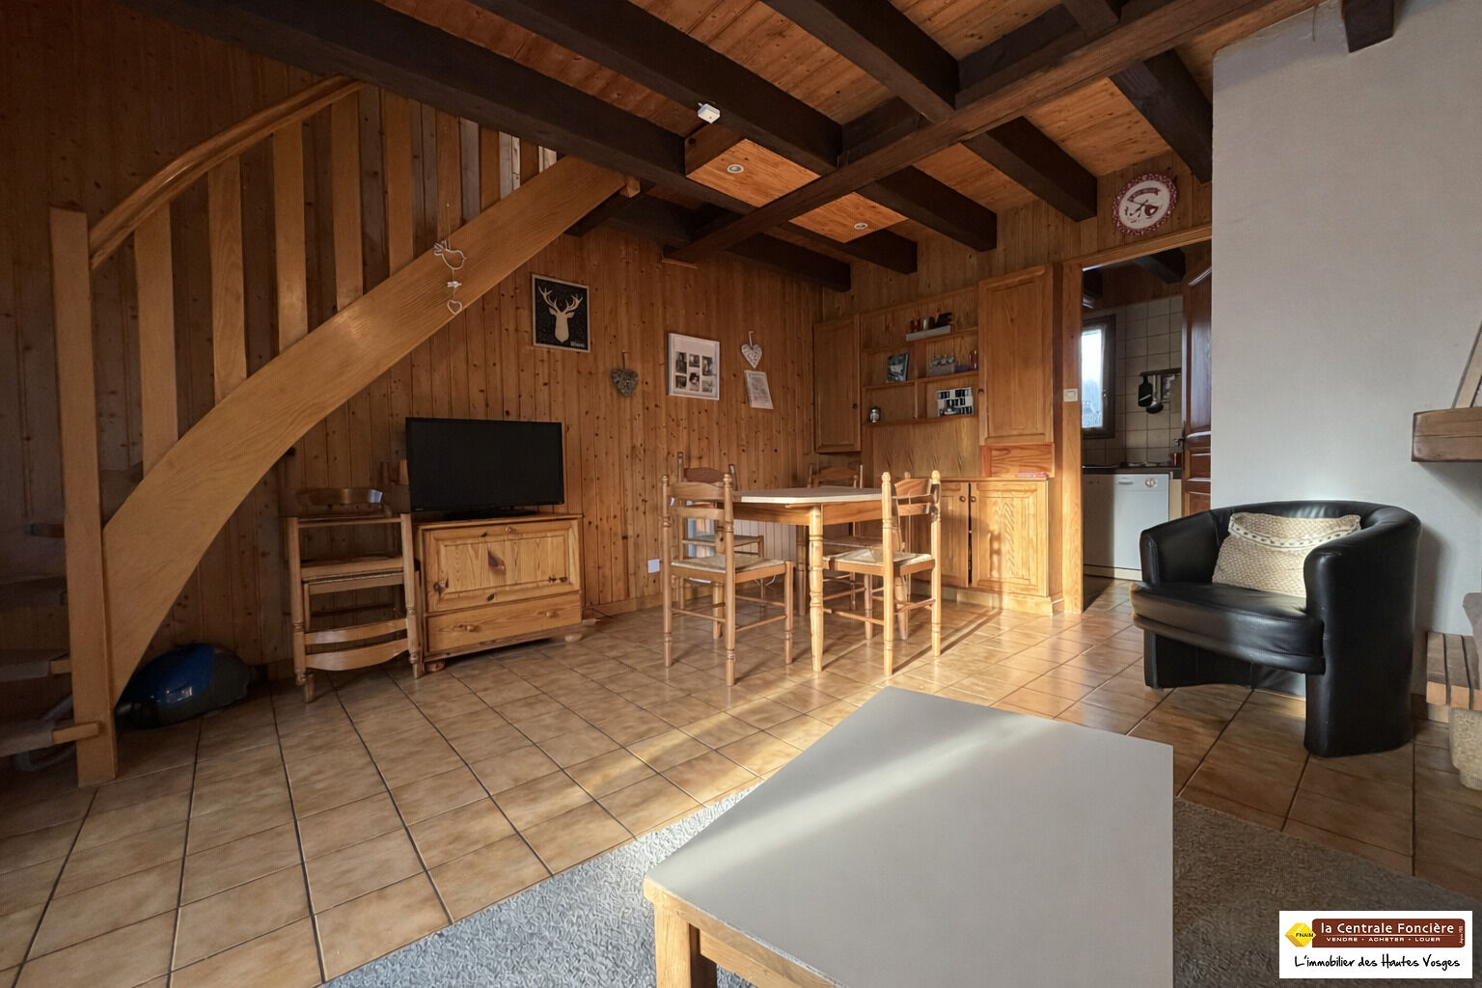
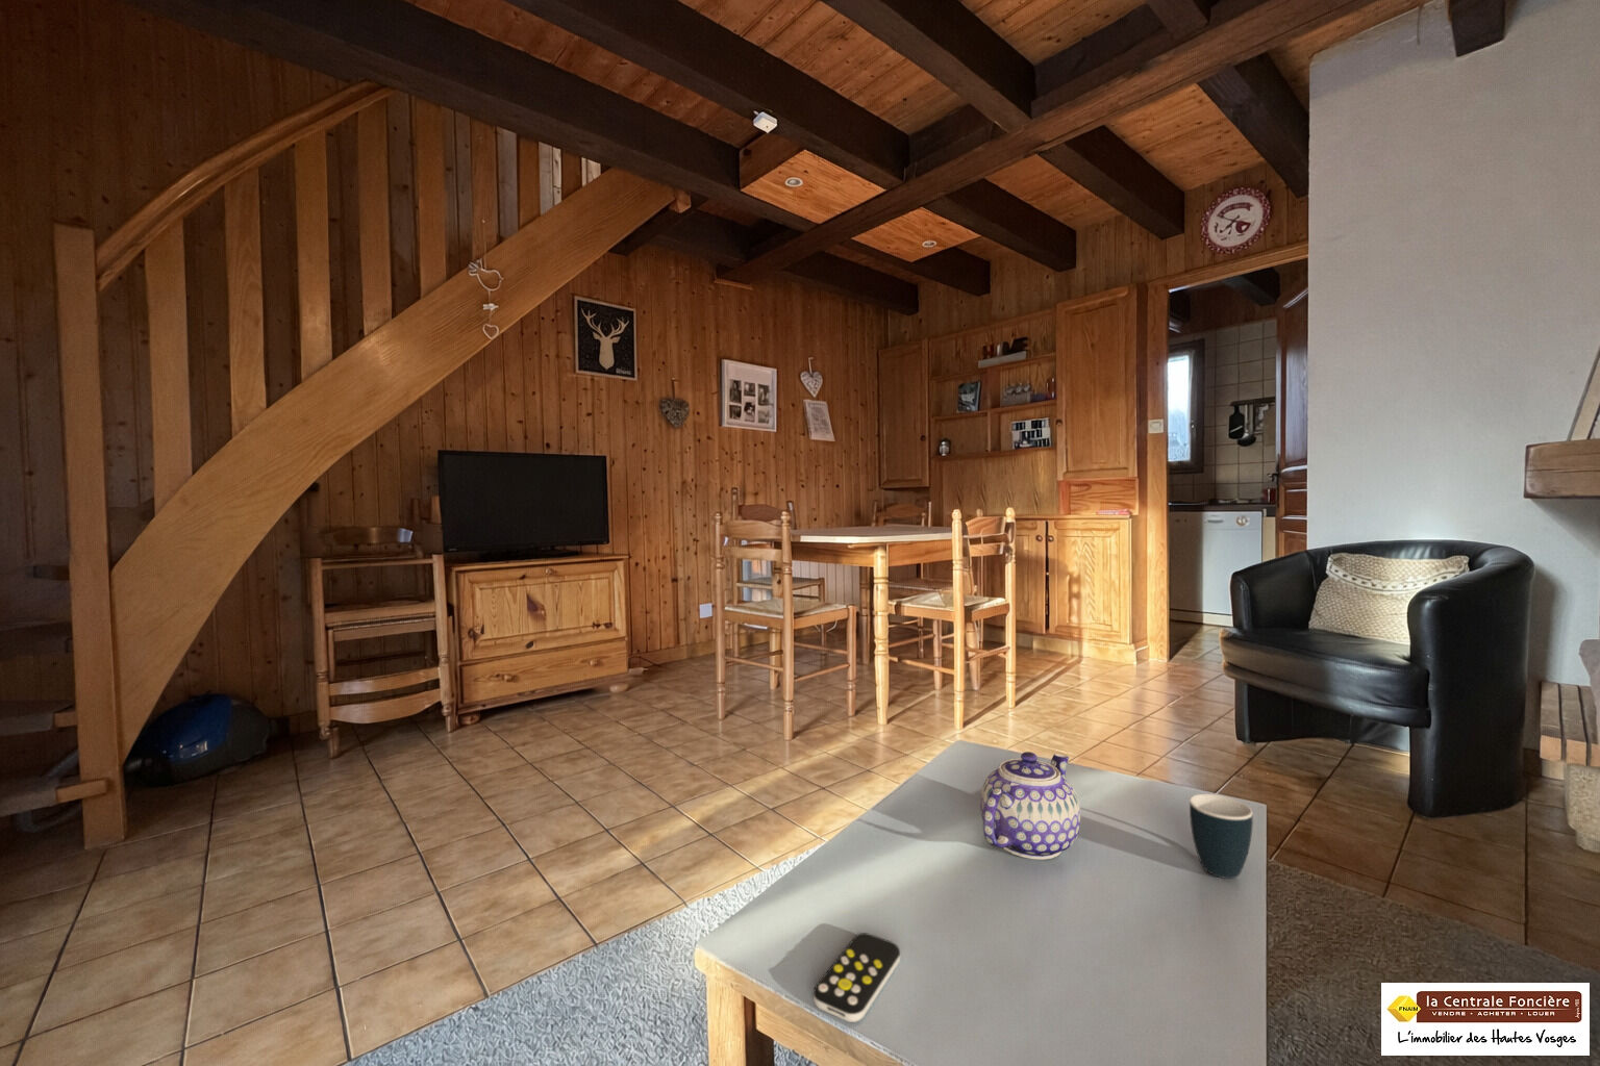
+ remote control (858, 972)
+ teapot (1029, 797)
+ mug (1225, 835)
